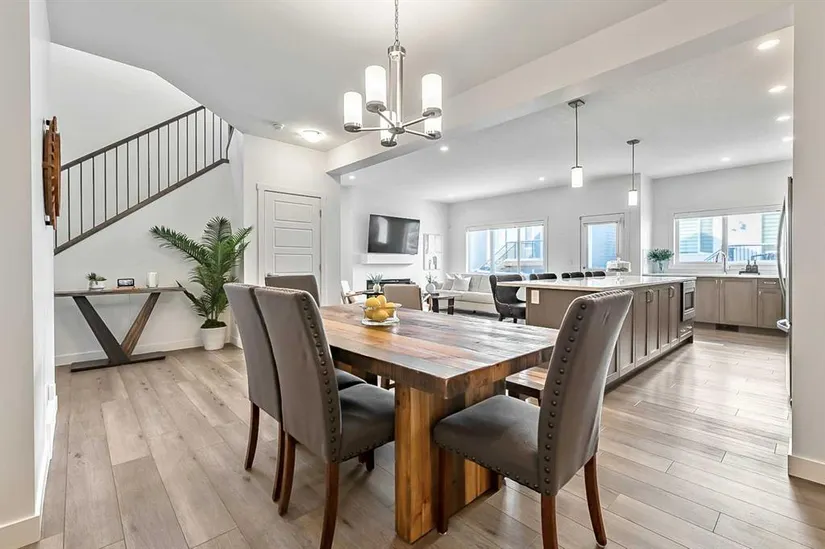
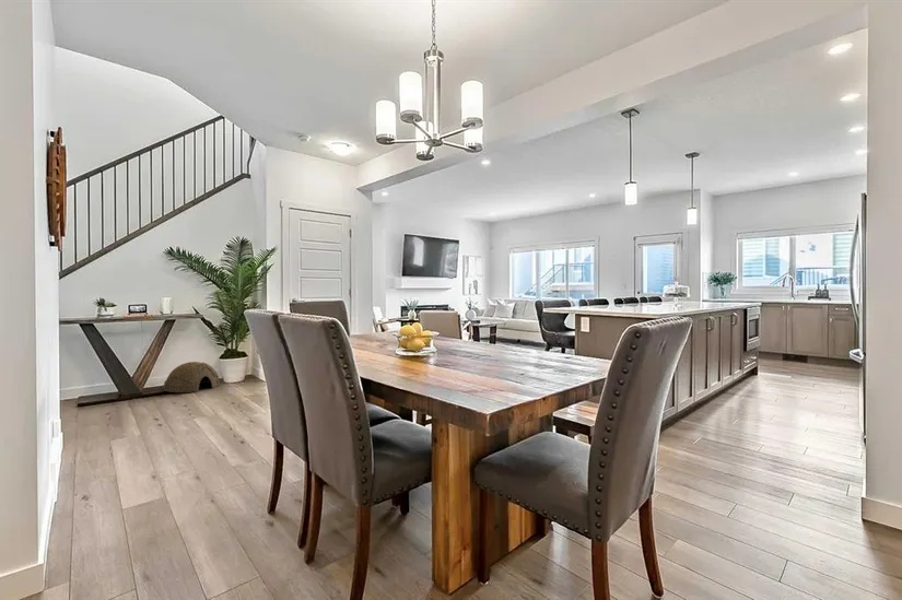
+ woven basket (191, 375)
